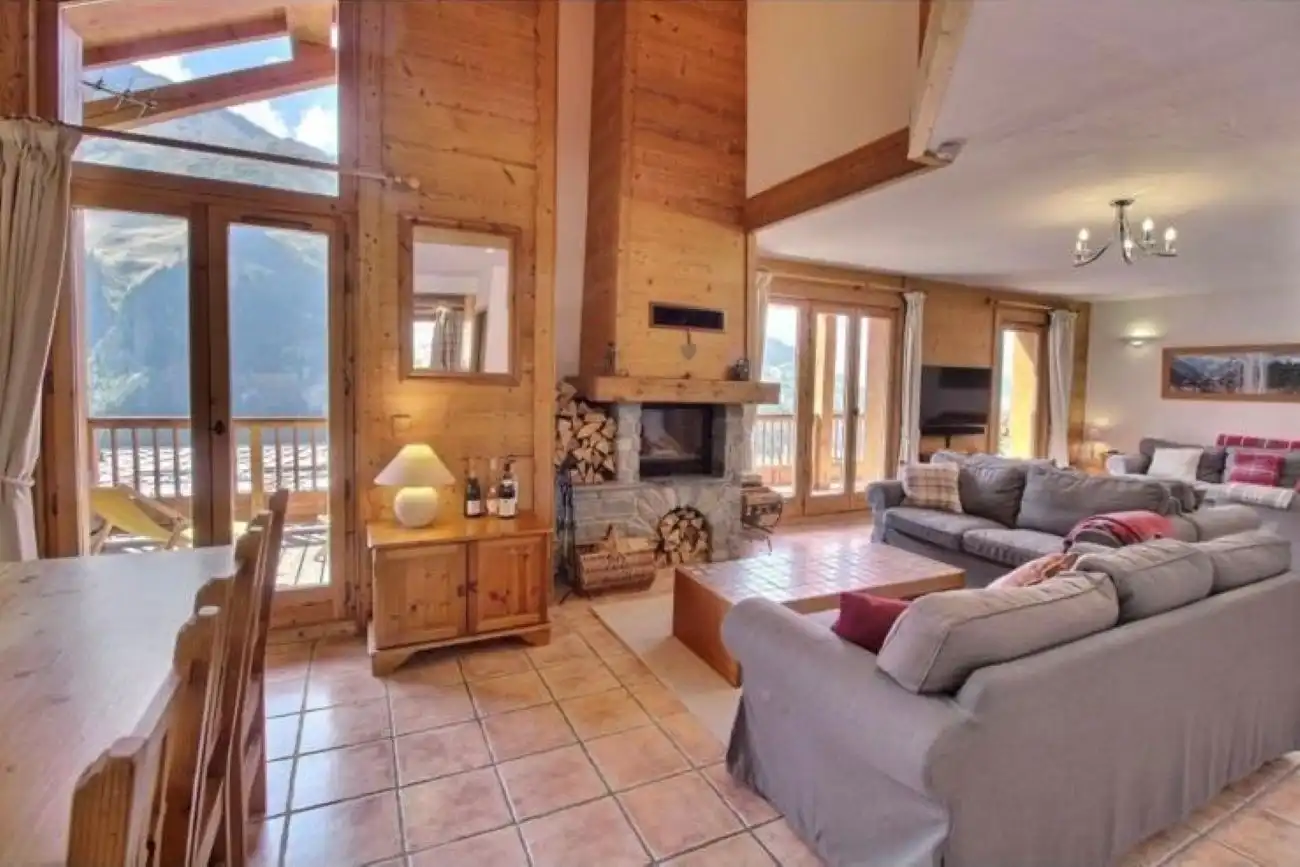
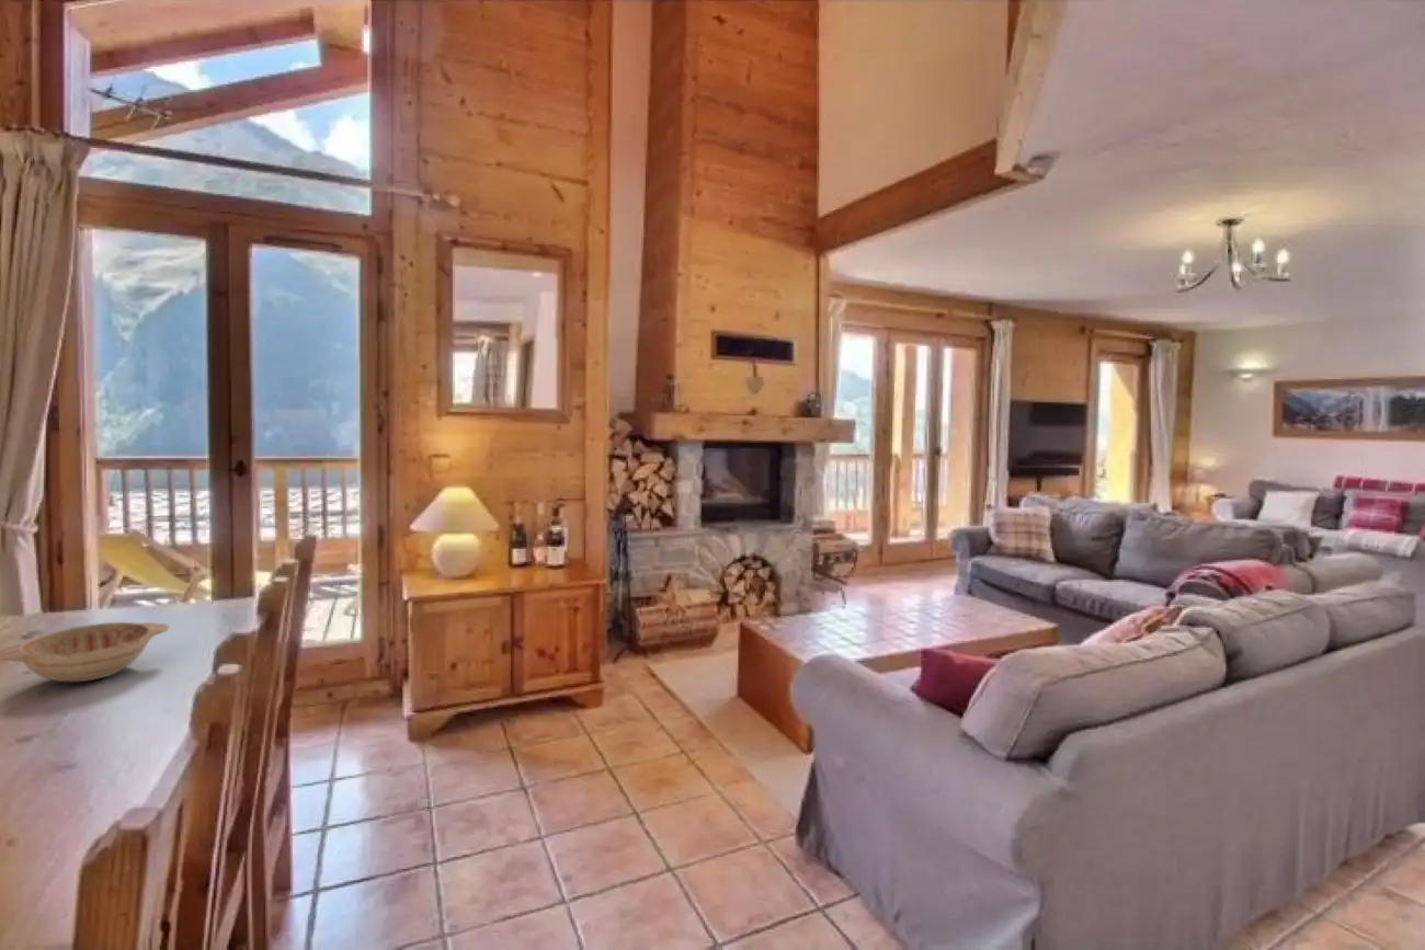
+ decorative bowl (87, 655)
